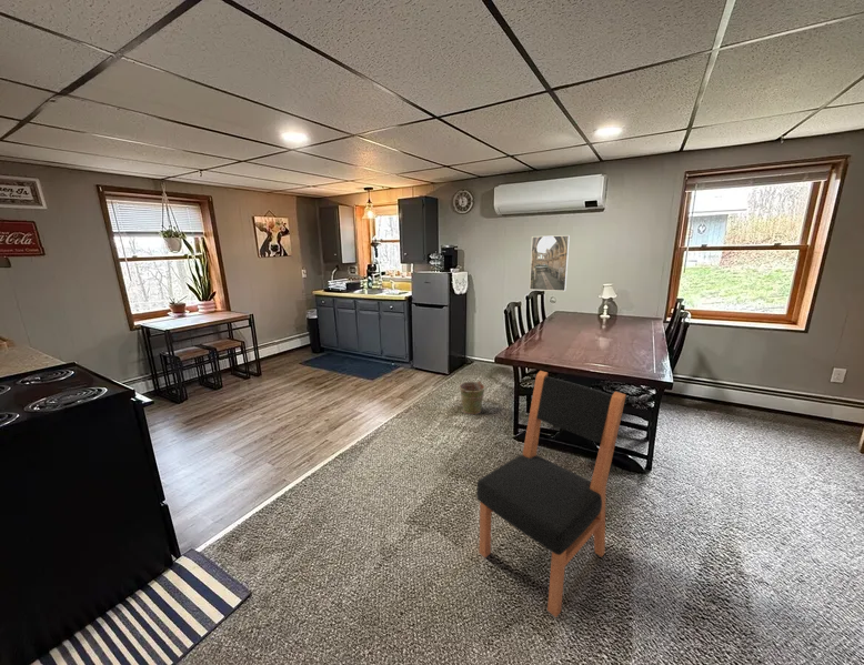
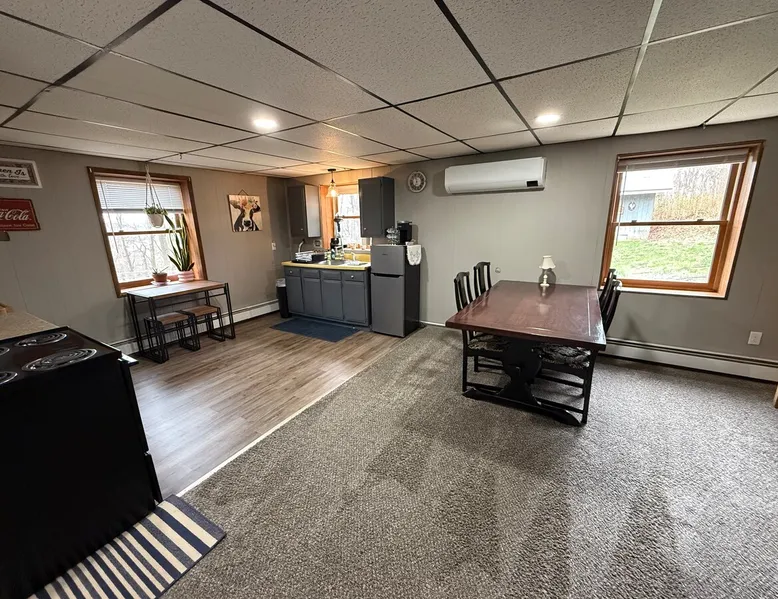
- dining chair (545, 480)
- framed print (549, 263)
- bucket (471, 396)
